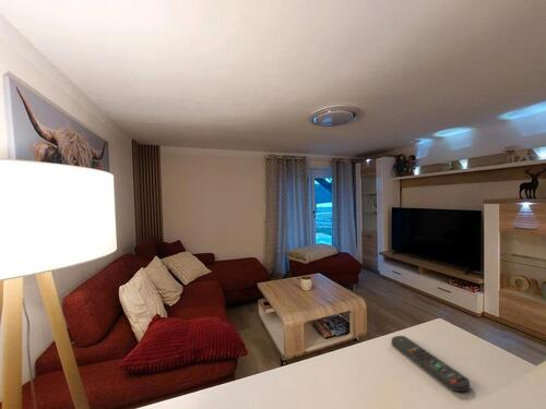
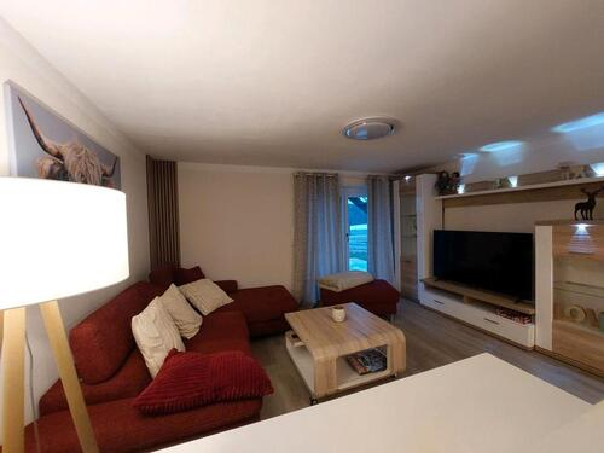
- remote control (425, 359)
